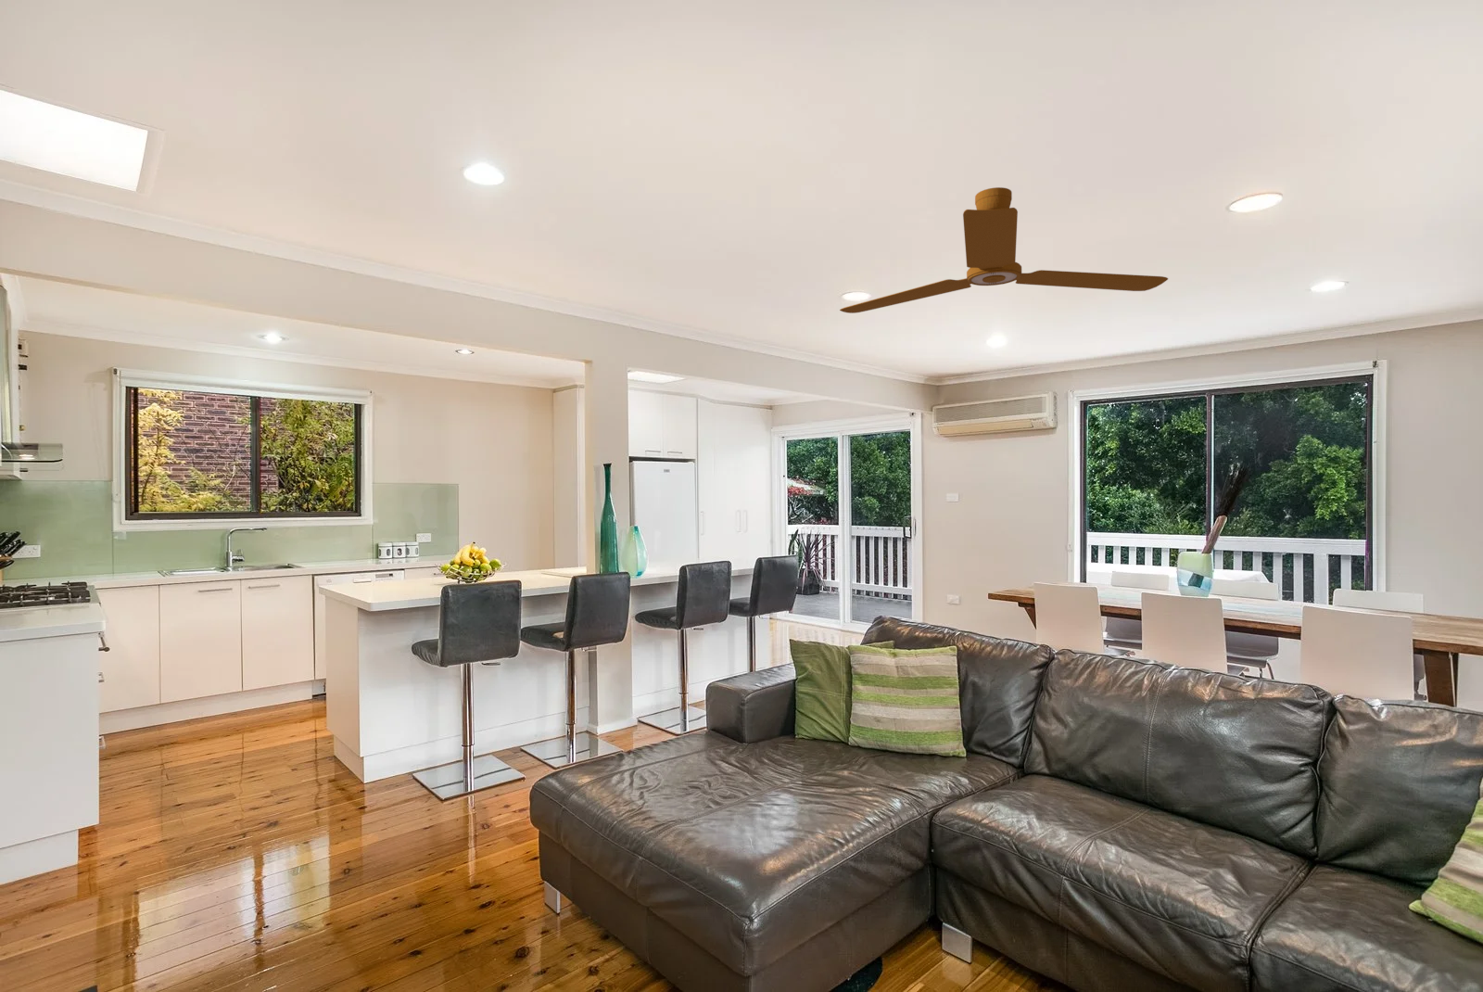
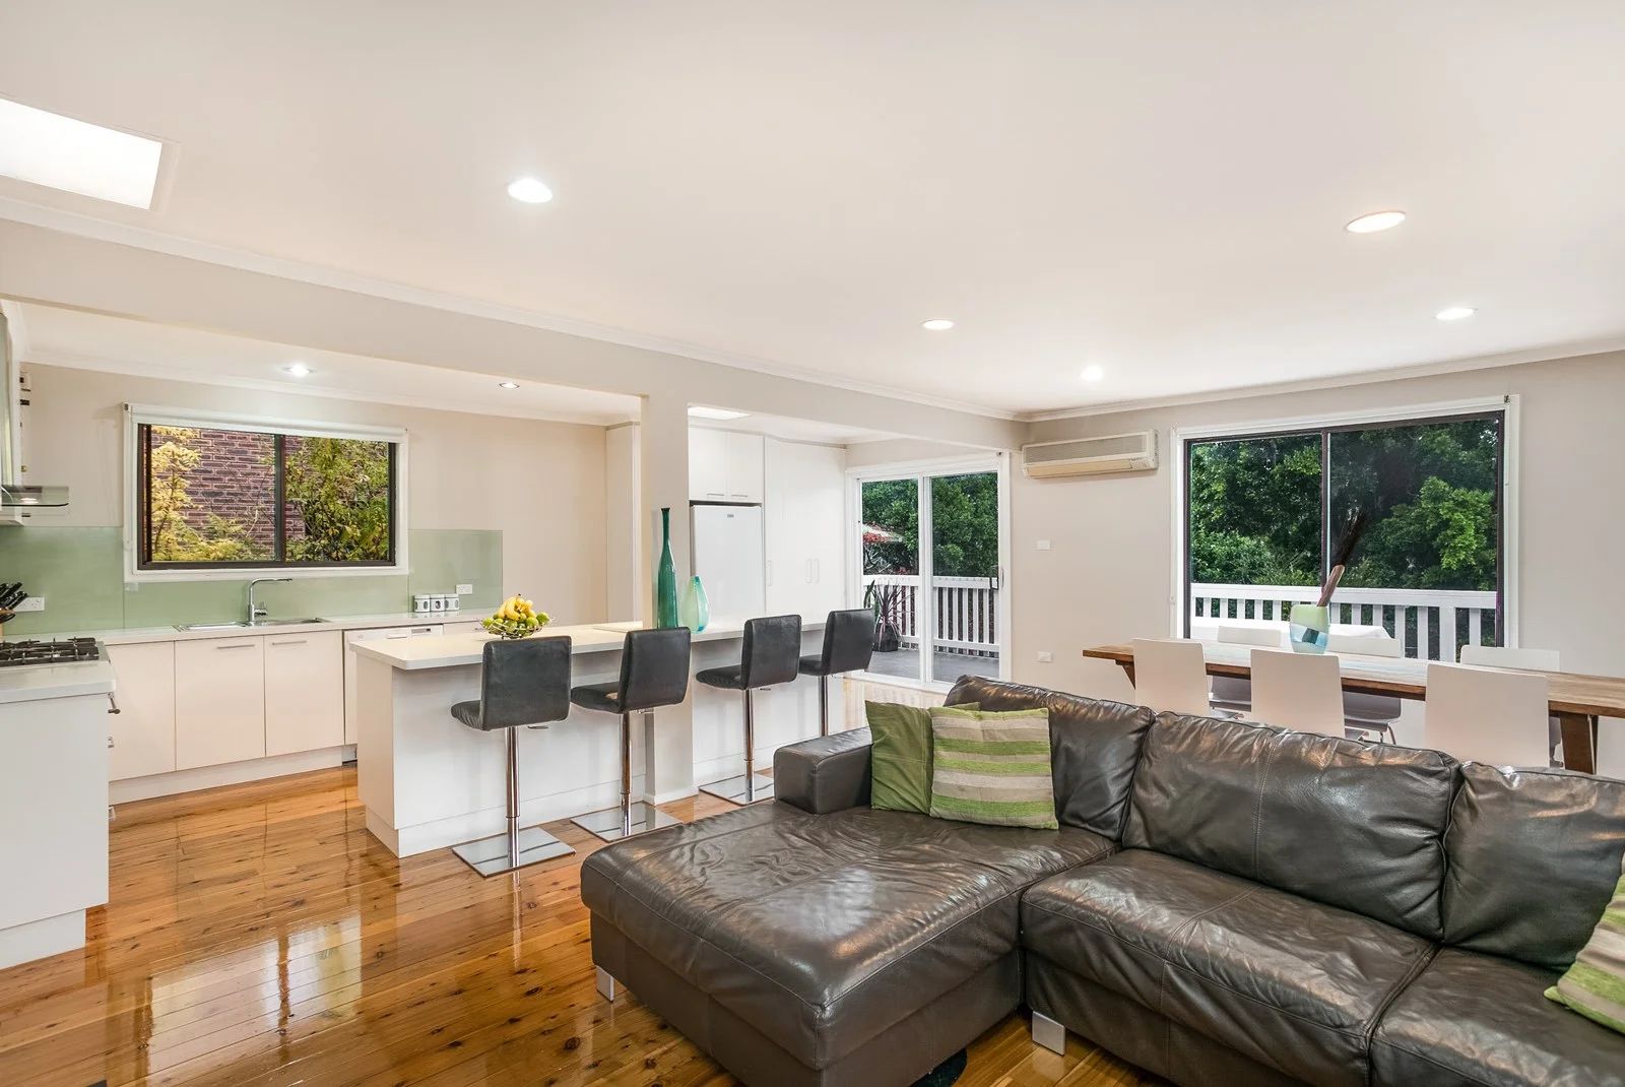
- ceiling fan (992, 224)
